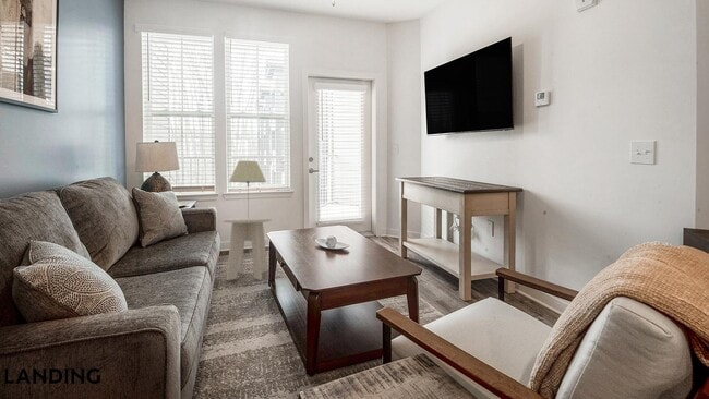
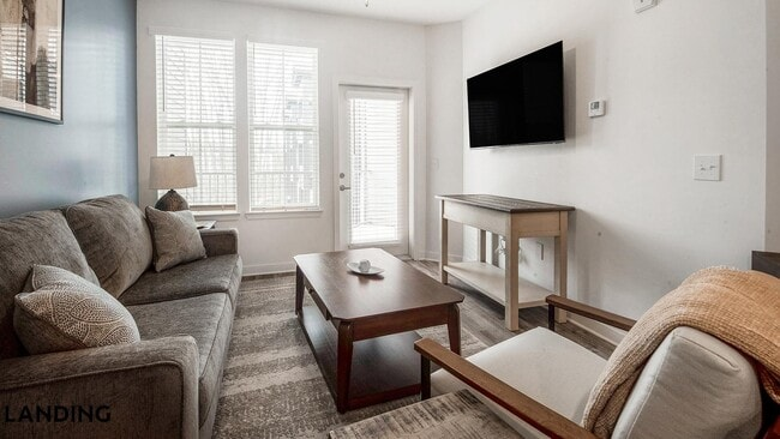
- side table (243, 247)
- table lamp (248, 190)
